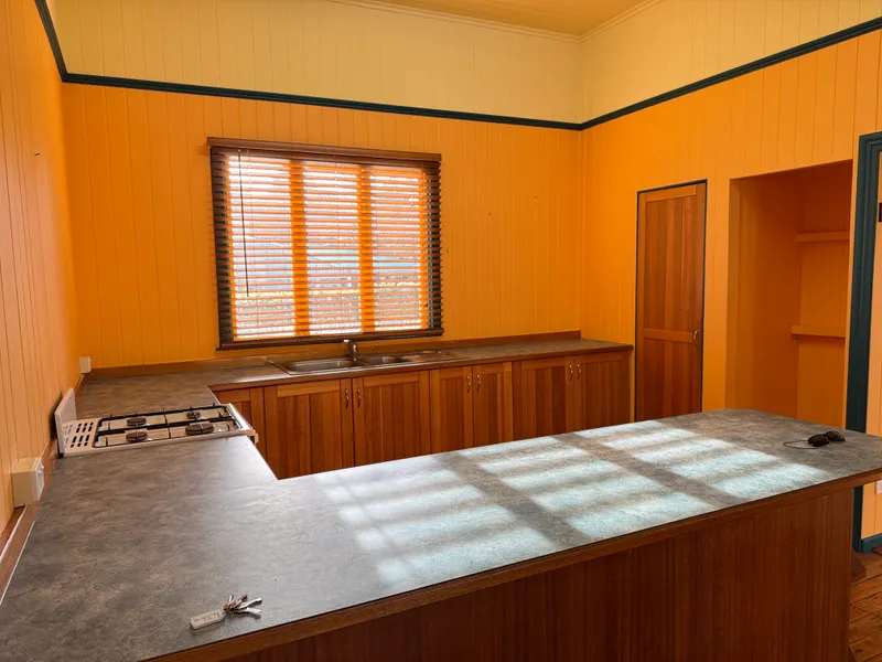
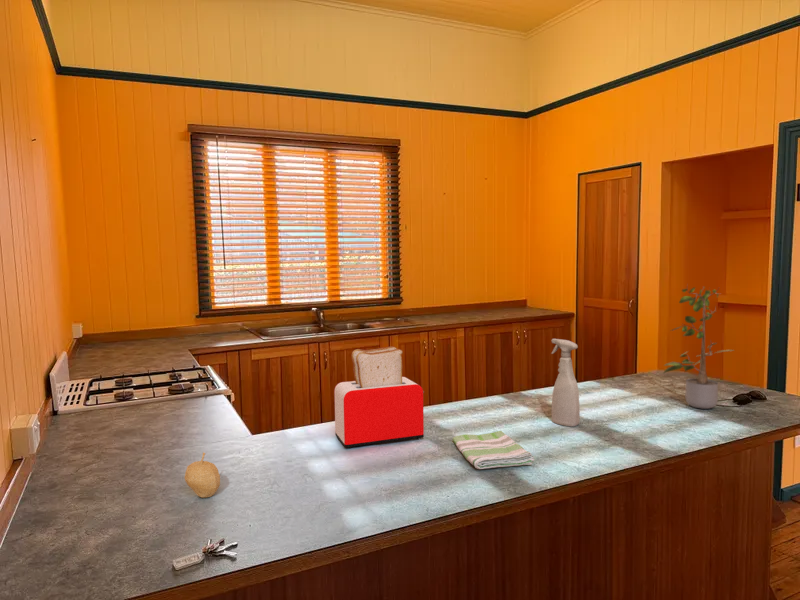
+ toaster (381, 393)
+ potted plant (687, 351)
+ spray bottle (565, 381)
+ fruit (202, 475)
+ dish towel (490, 447)
